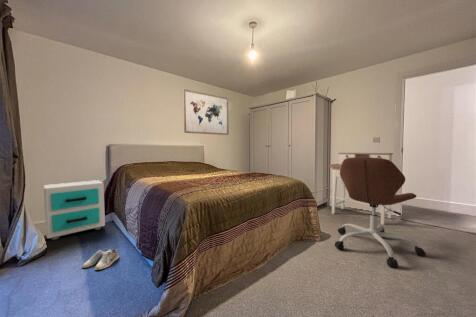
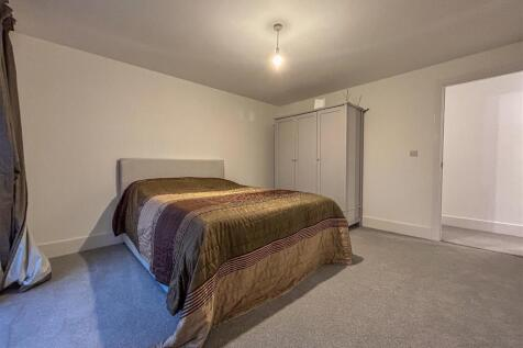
- shoe (101, 257)
- desk (344, 185)
- nightstand (76, 208)
- office chair (374, 201)
- wall art (207, 114)
